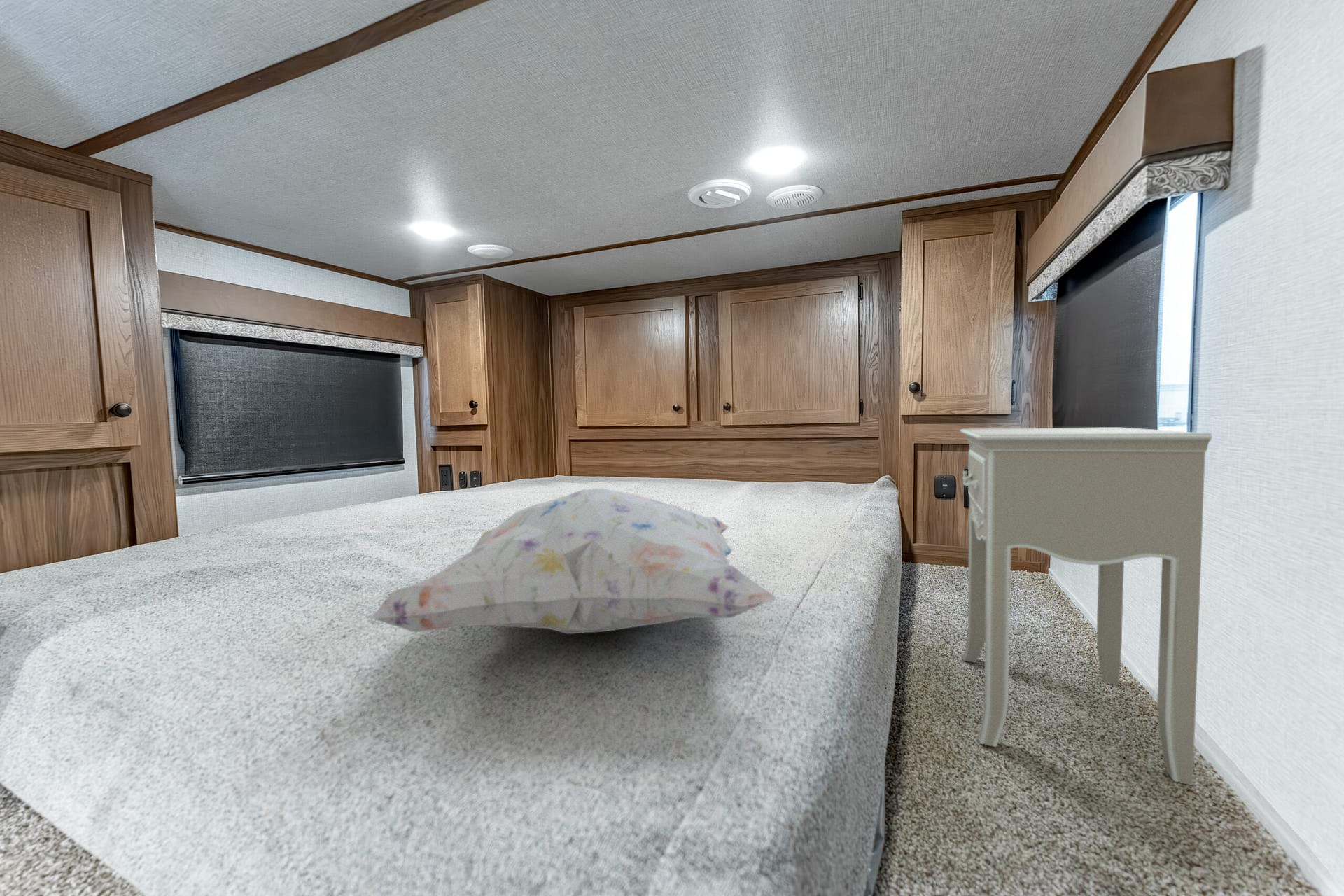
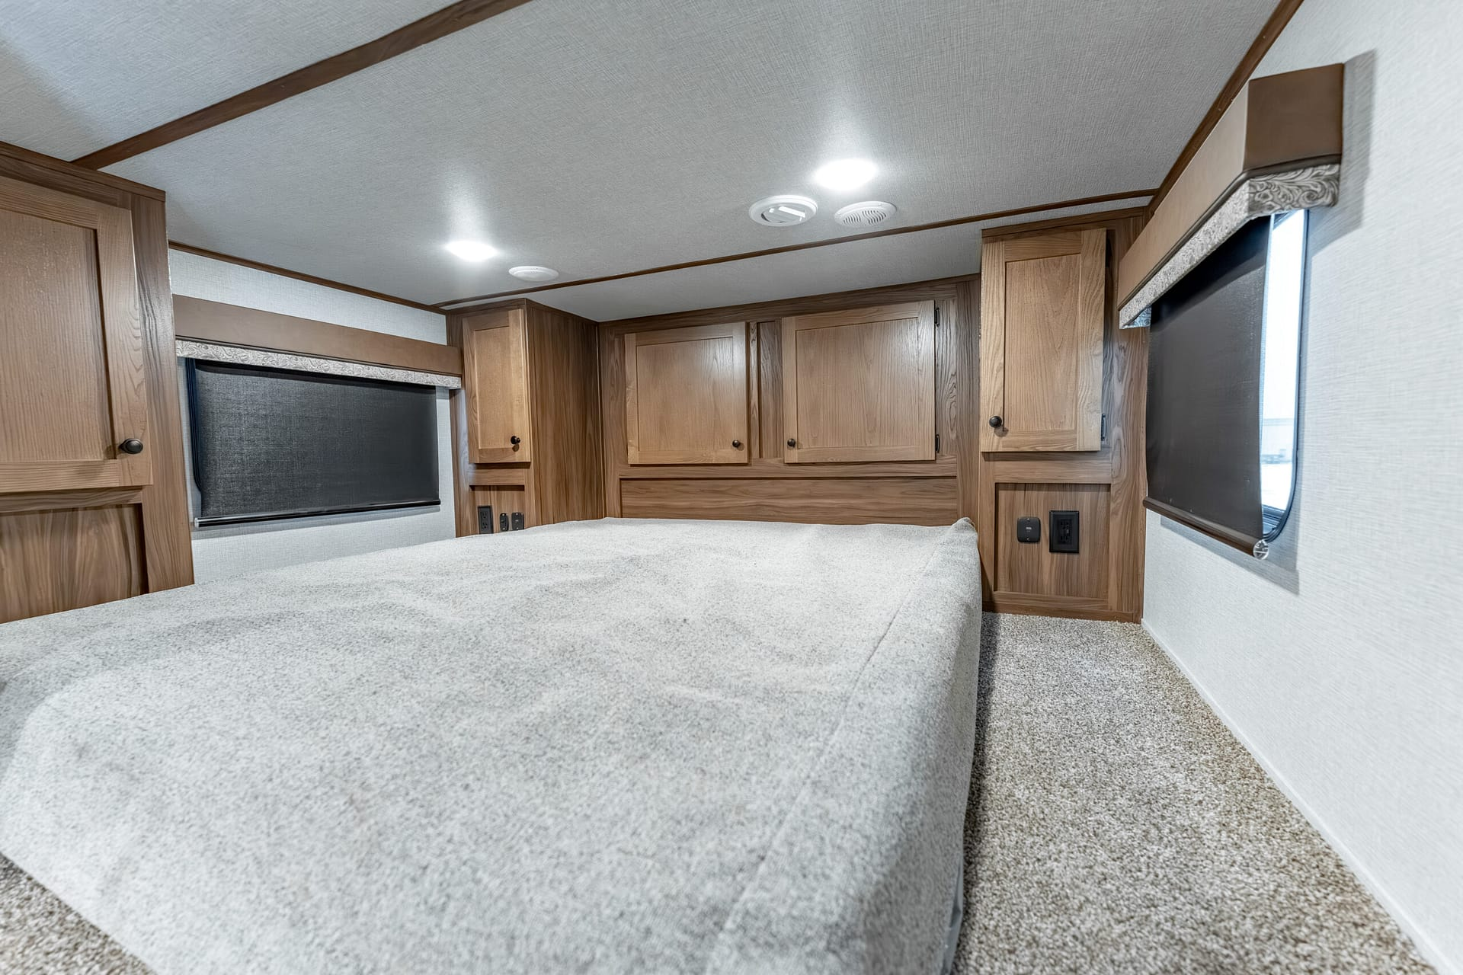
- decorative pillow (598, 558)
- nightstand (1055, 557)
